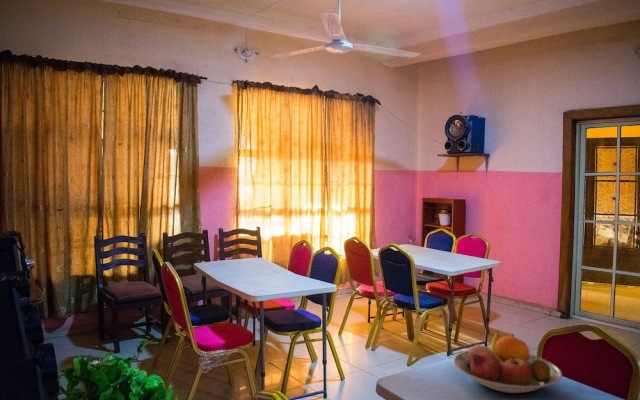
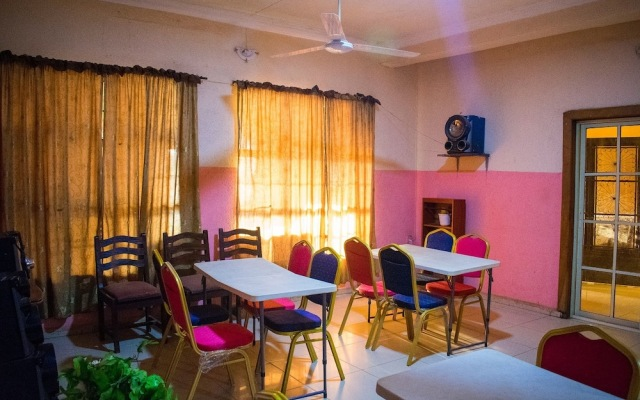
- fruit bowl (506, 361)
